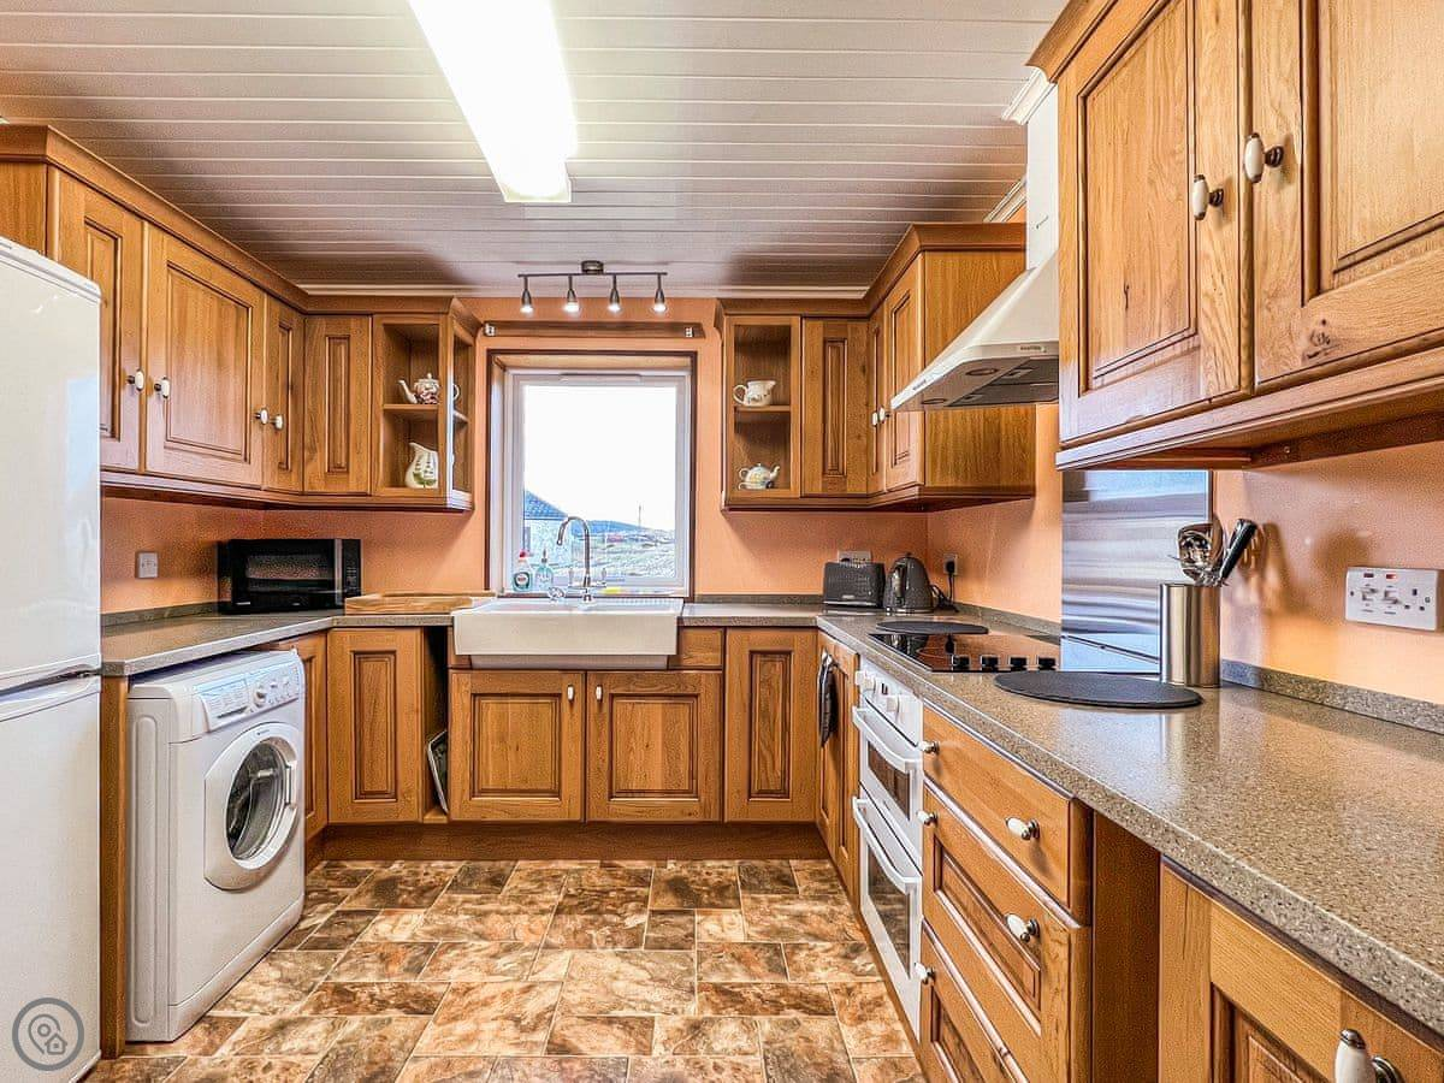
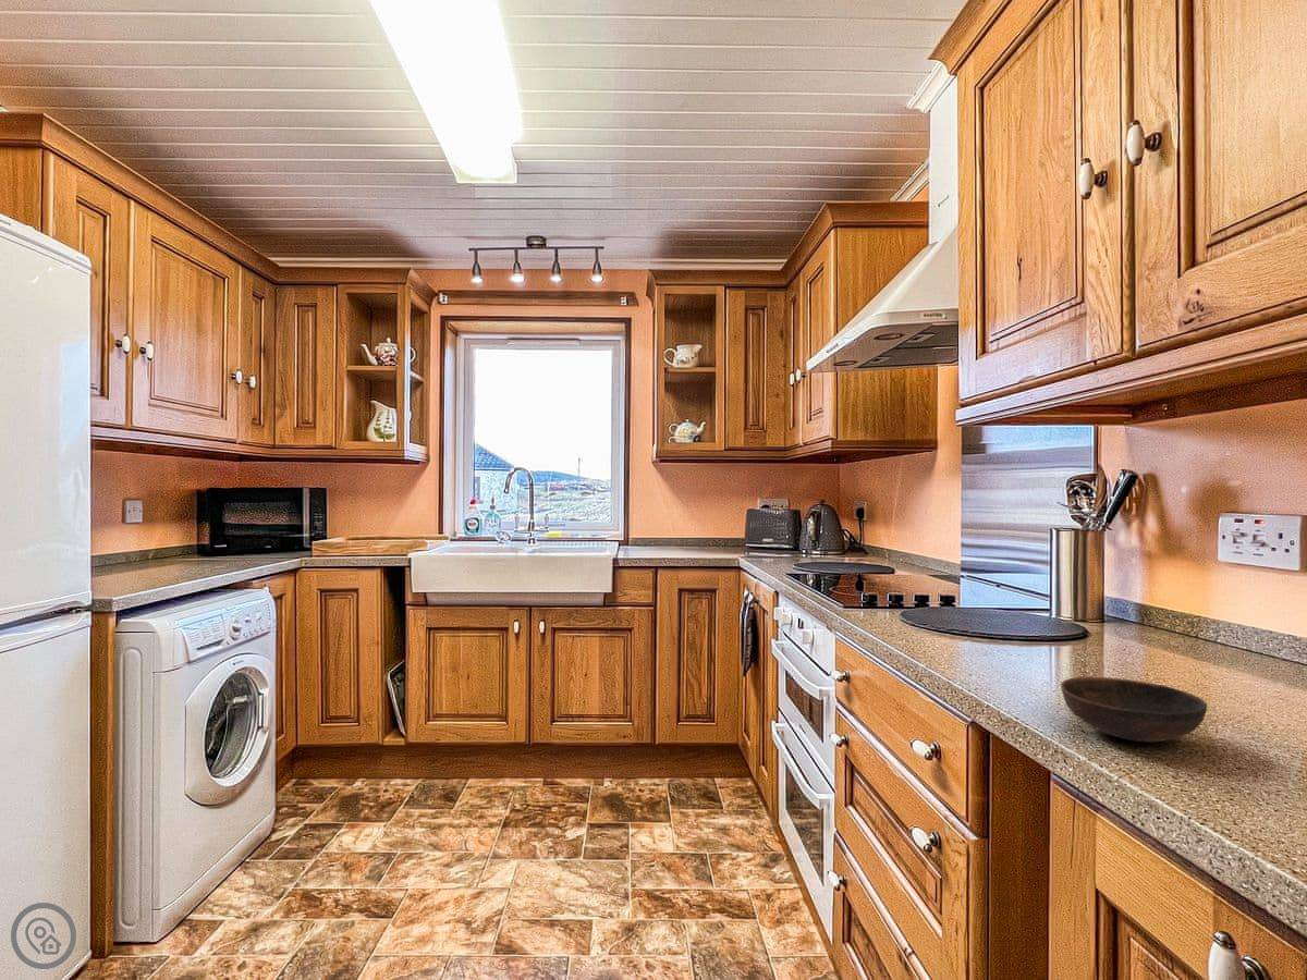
+ bowl (1129, 713)
